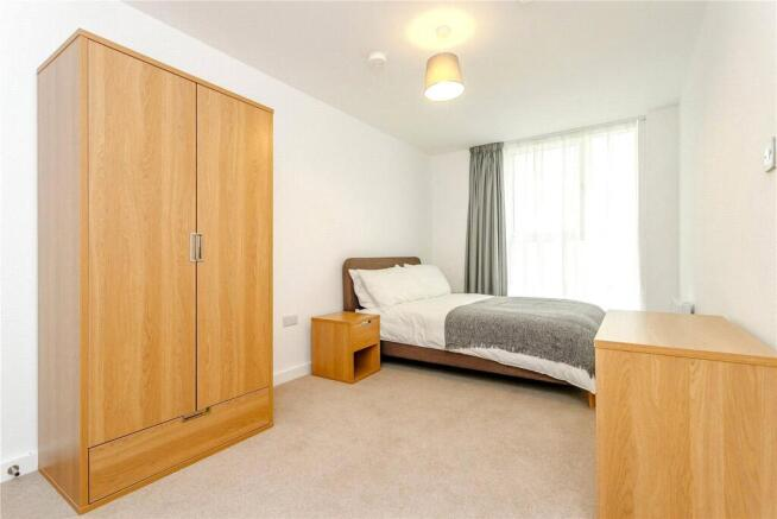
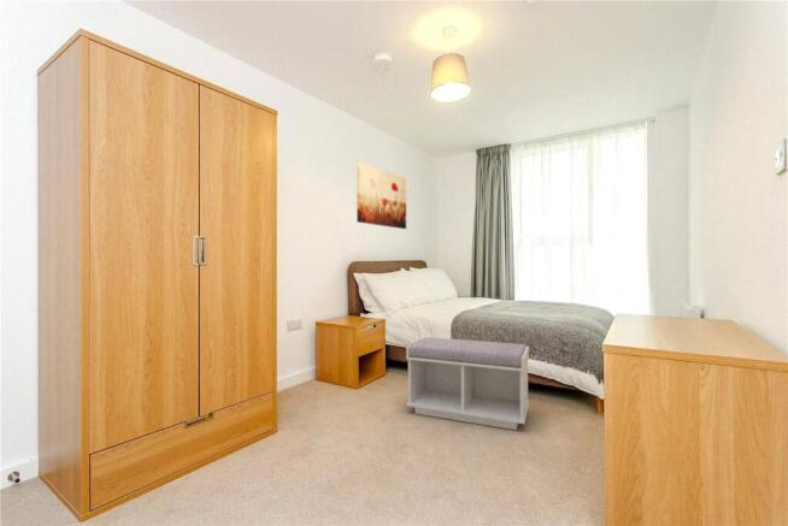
+ wall art (383, 197)
+ bench (467, 378)
